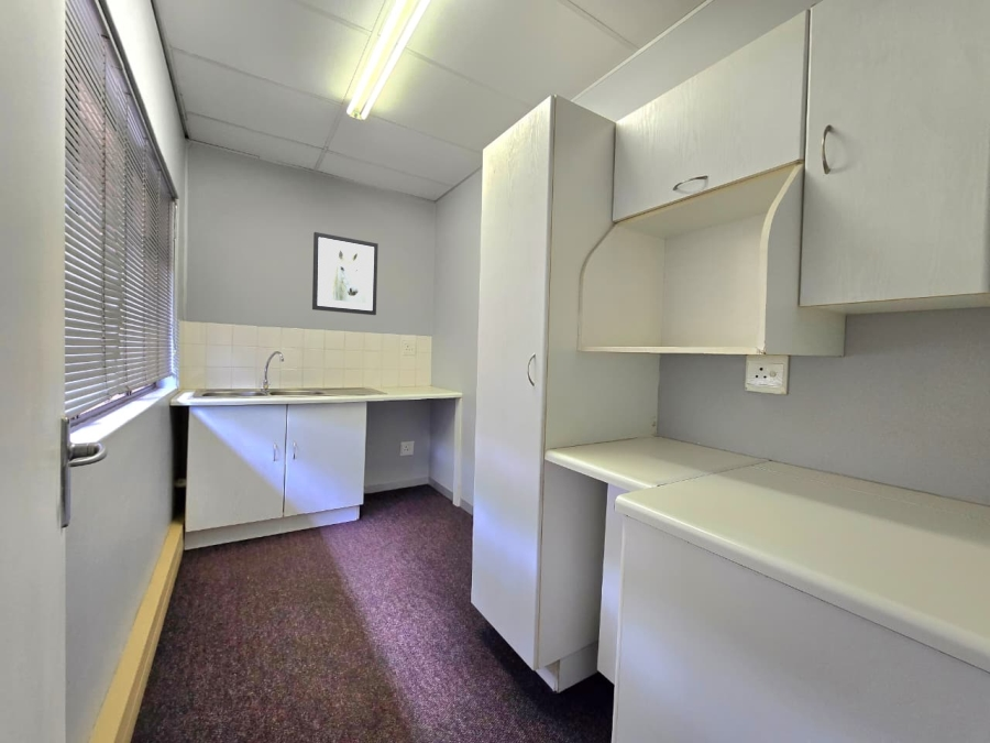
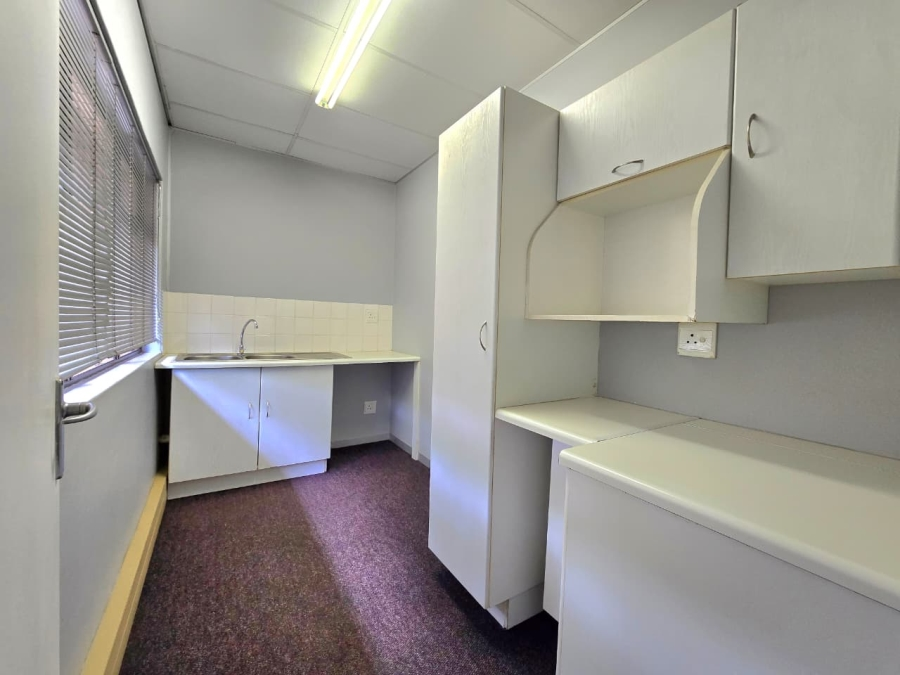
- wall art (345, 275)
